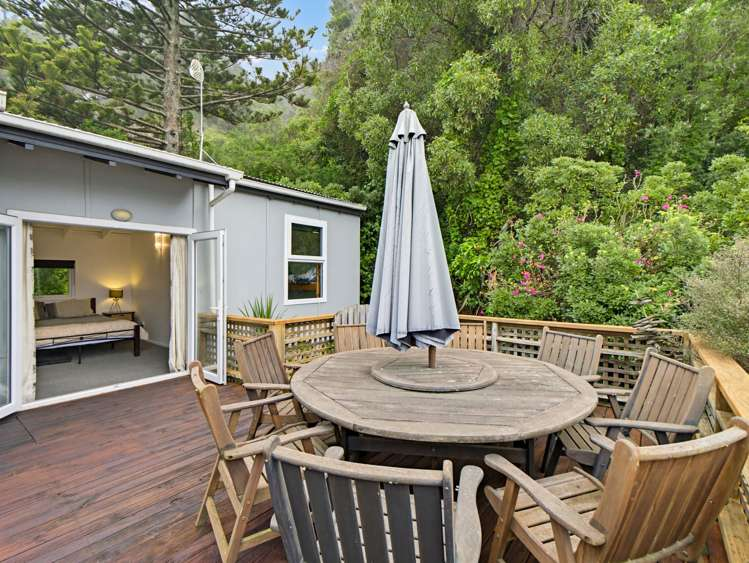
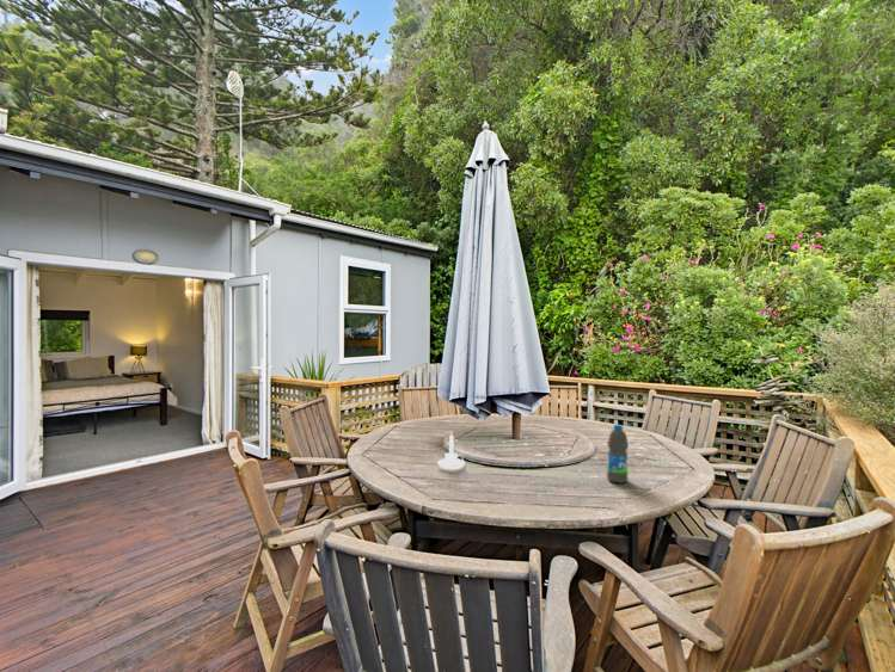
+ water bottle (617, 452)
+ candle holder (450, 448)
